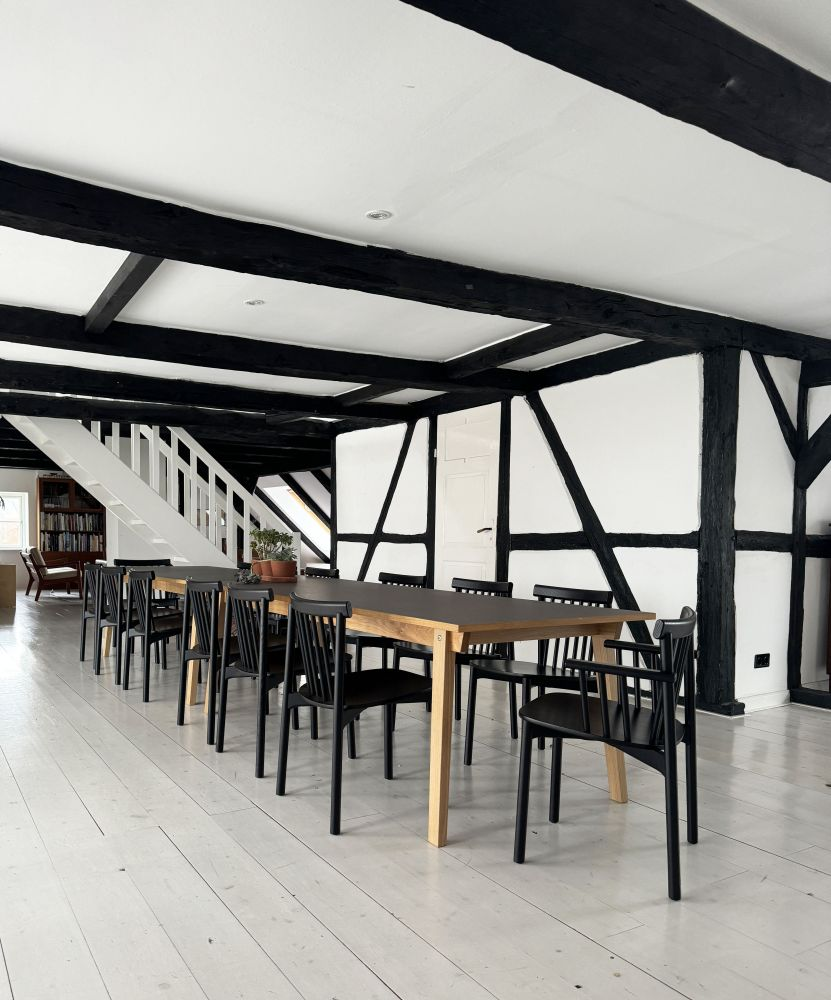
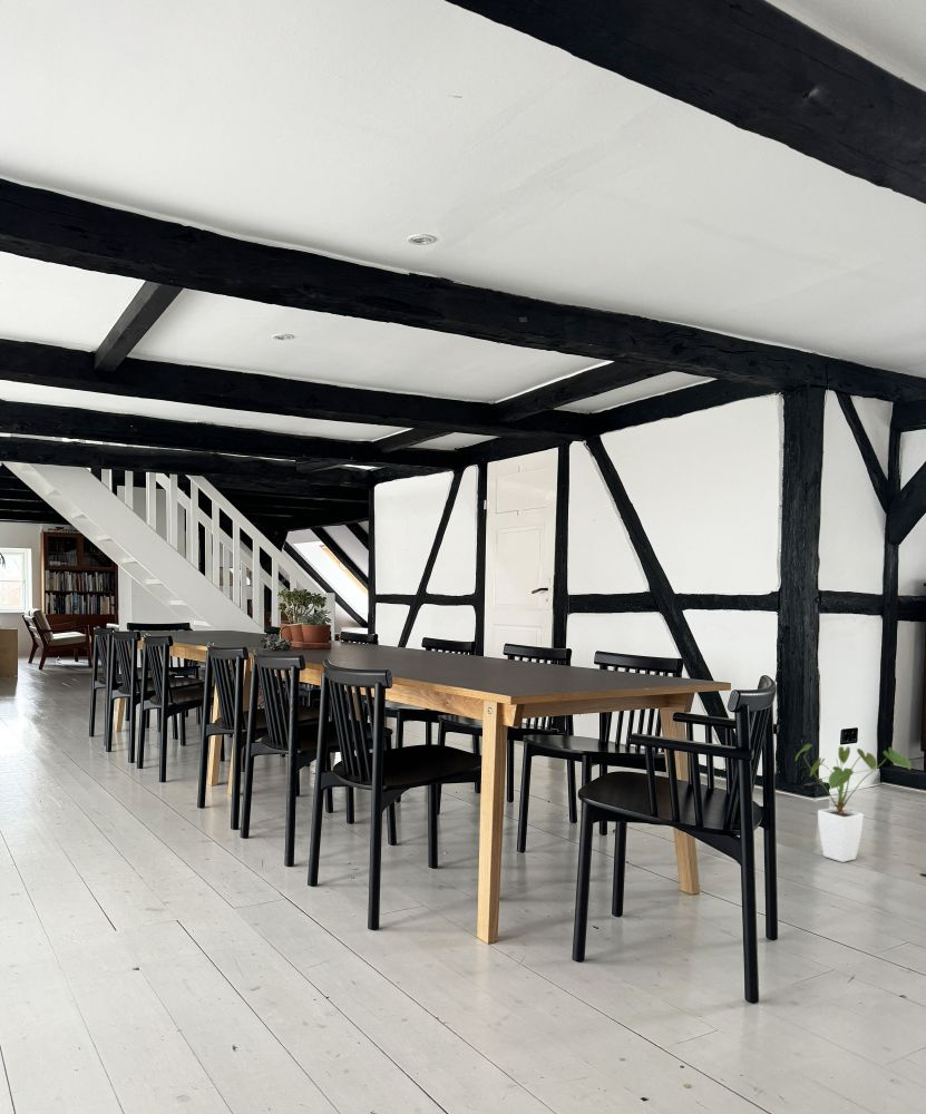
+ house plant (847, 800)
